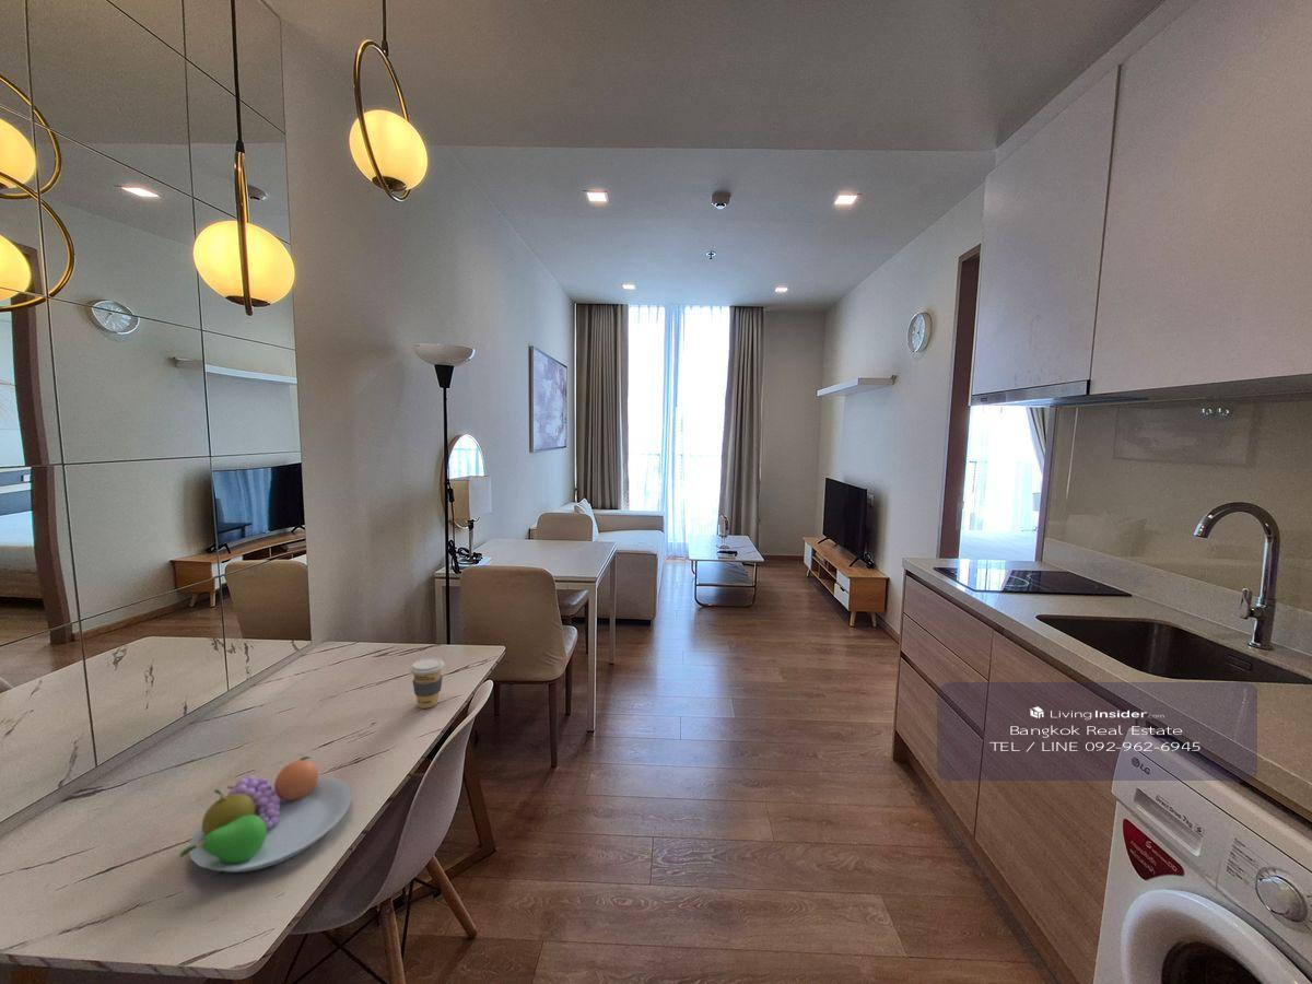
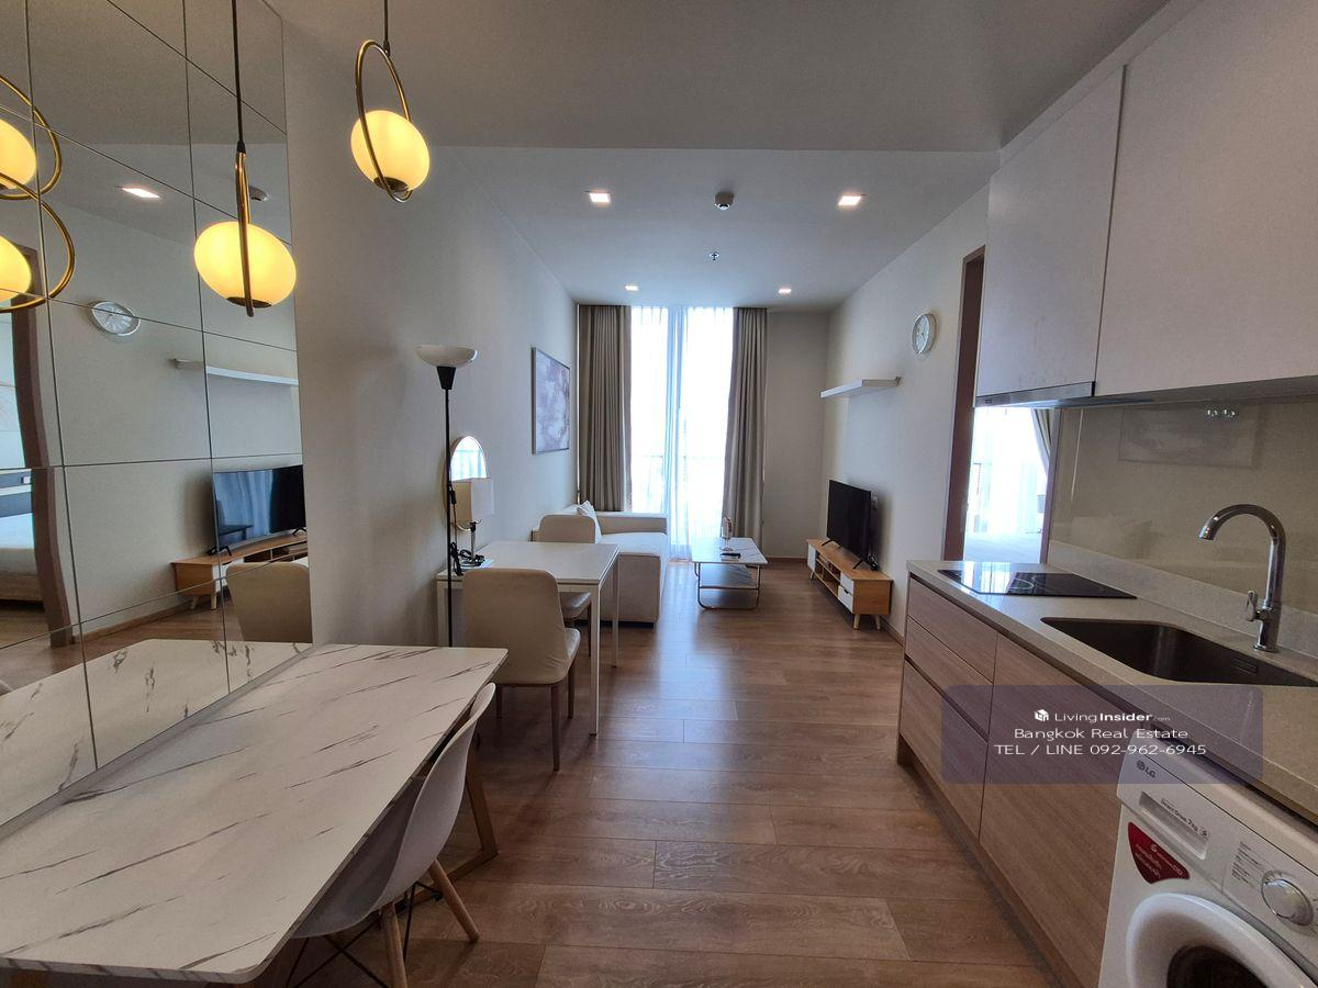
- coffee cup (427, 683)
- fruit bowl (269, 808)
